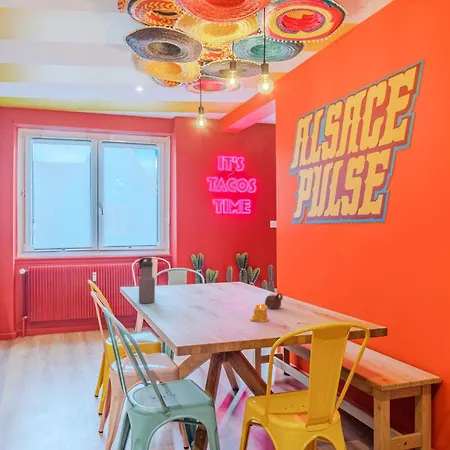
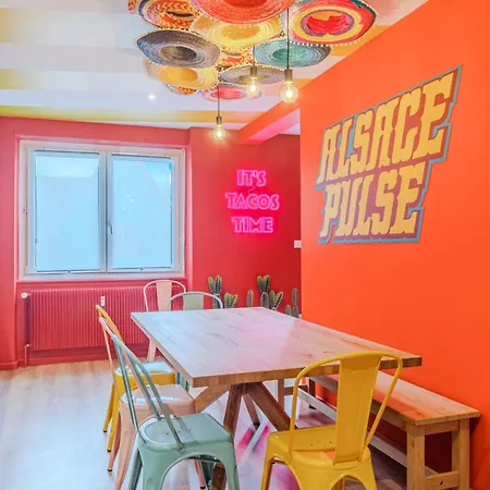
- candle (259, 312)
- water bottle (146, 279)
- cup (273, 300)
